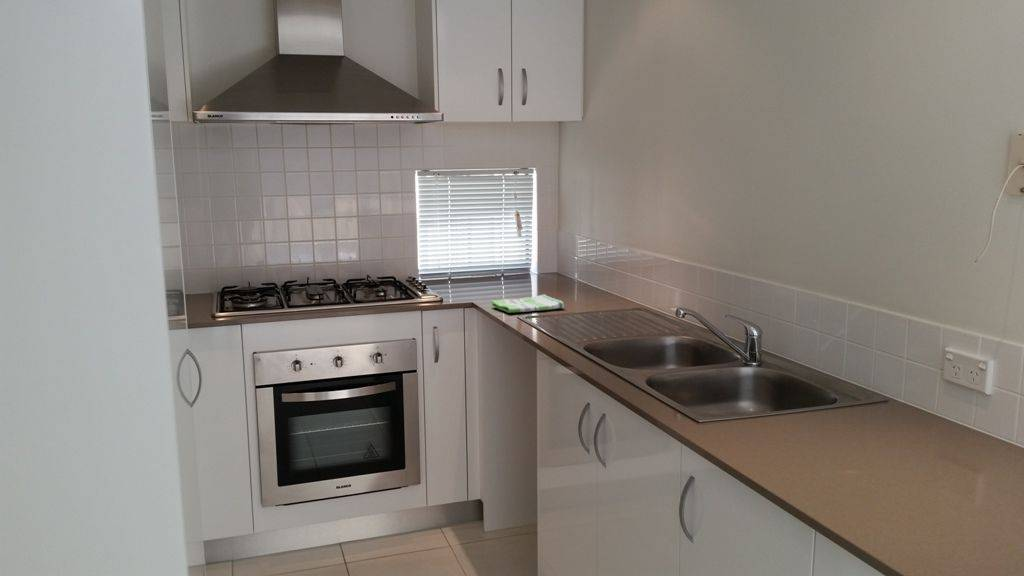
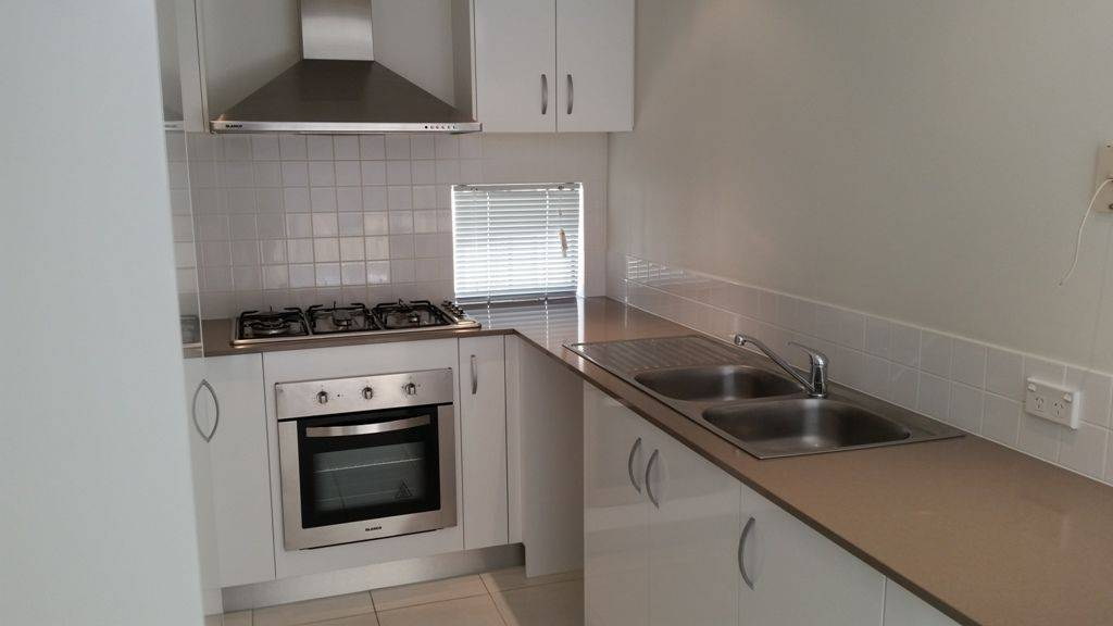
- dish towel (527, 303)
